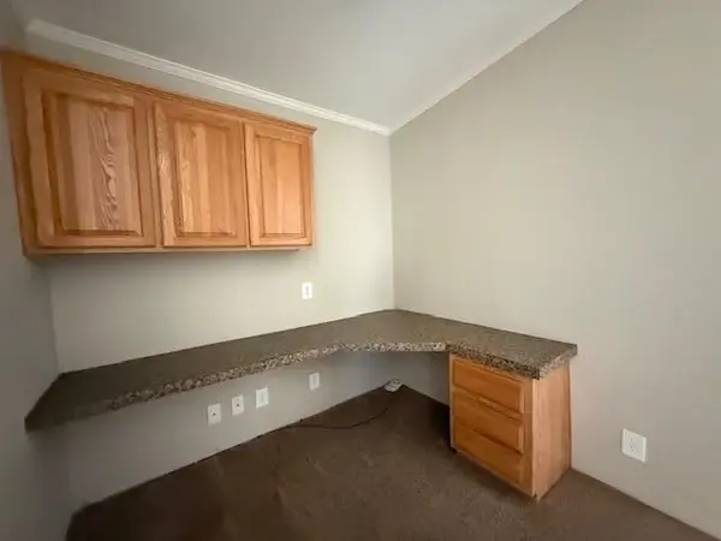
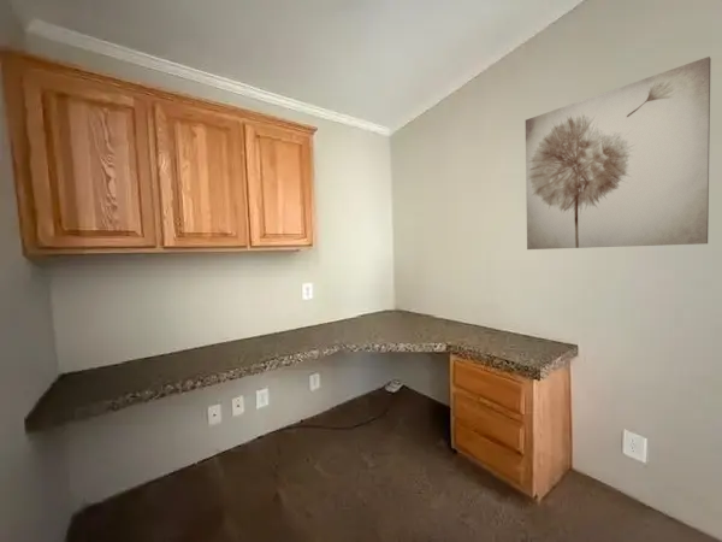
+ wall art (602, 171)
